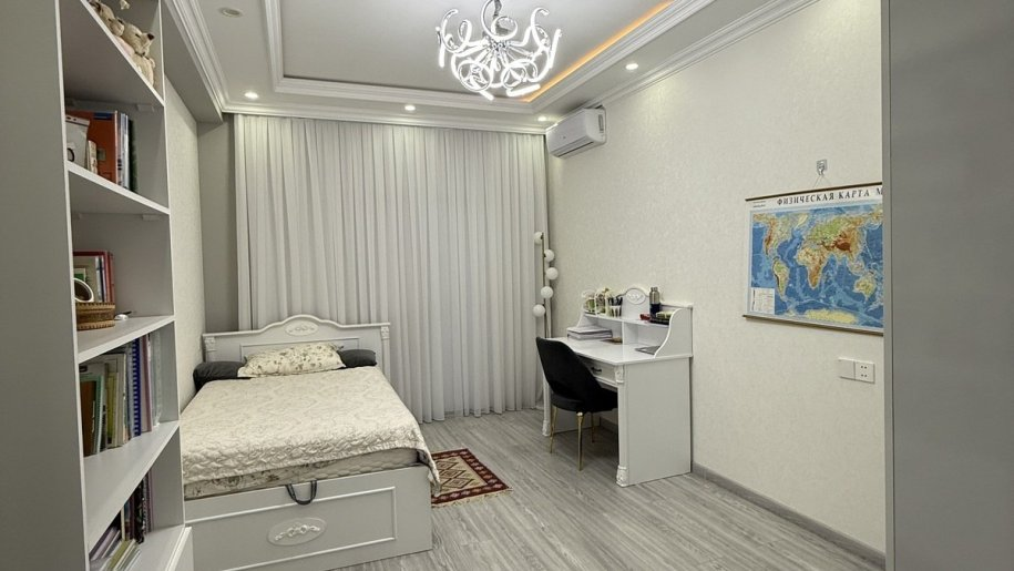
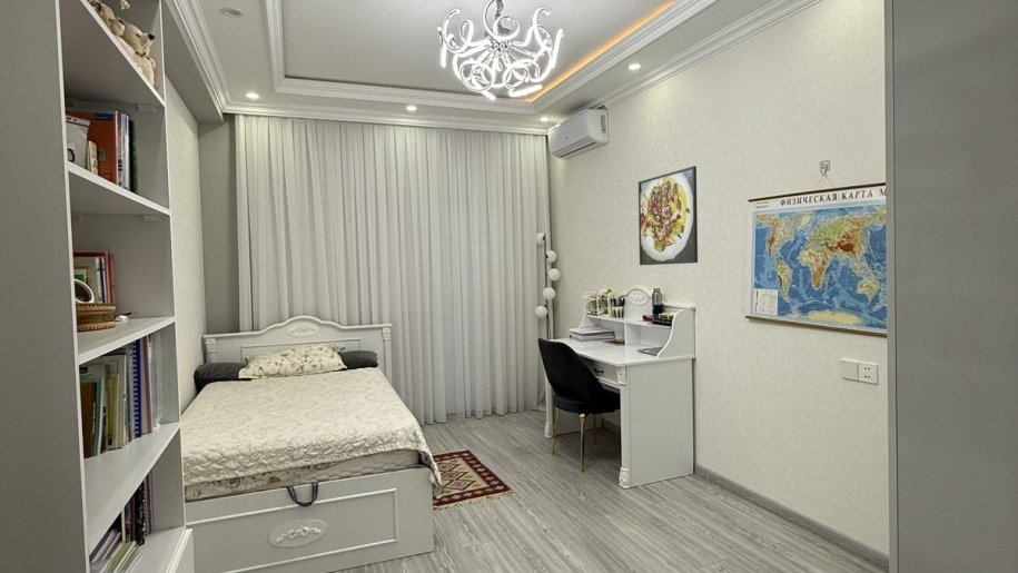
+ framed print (665, 219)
